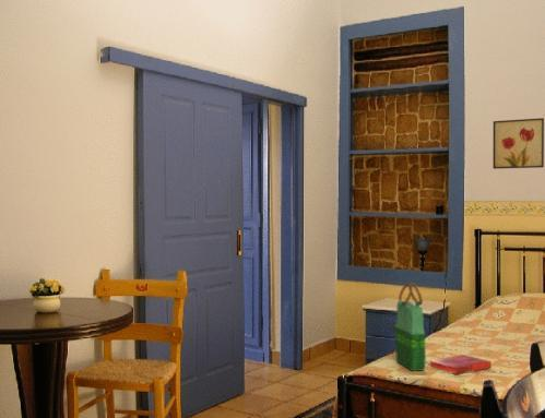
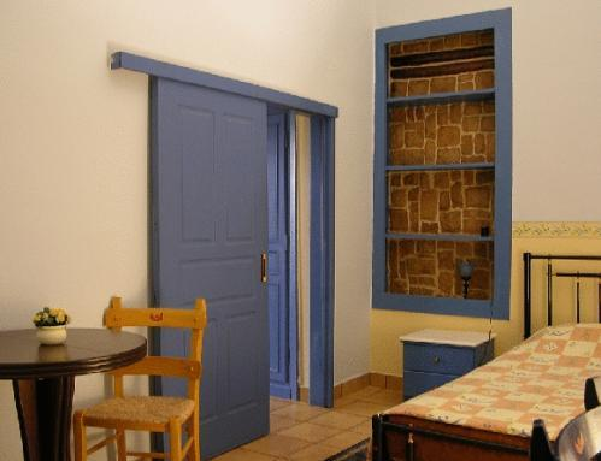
- hardback book (460, 363)
- wall art (518, 143)
- tote bag (410, 324)
